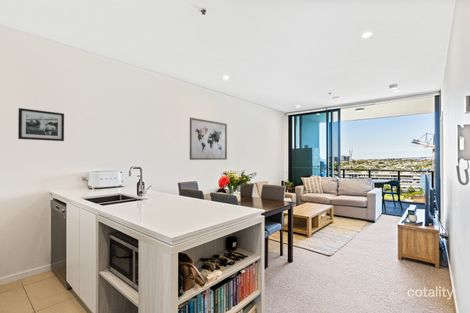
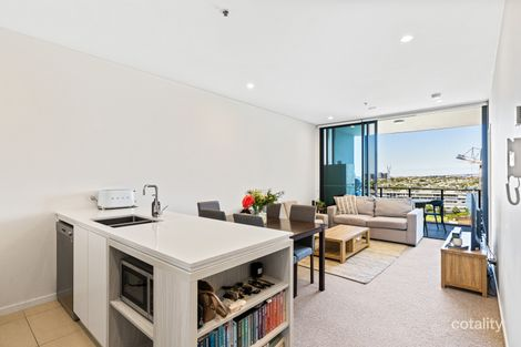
- wall art (209, 140)
- picture frame (42, 125)
